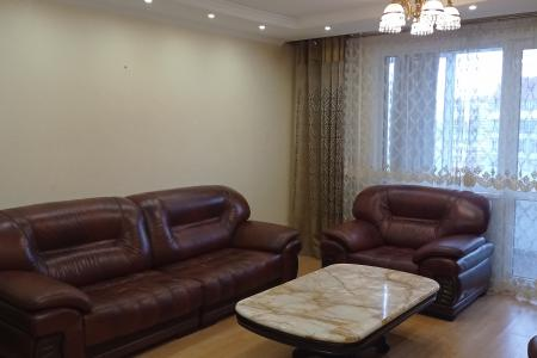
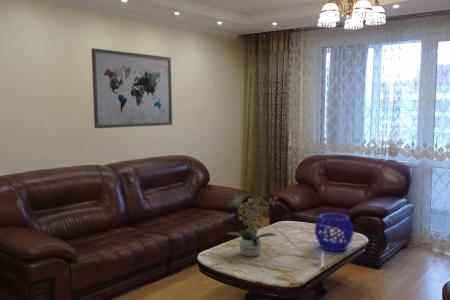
+ potted plant (252, 223)
+ wall art (135, 90)
+ decorative bowl (333, 231)
